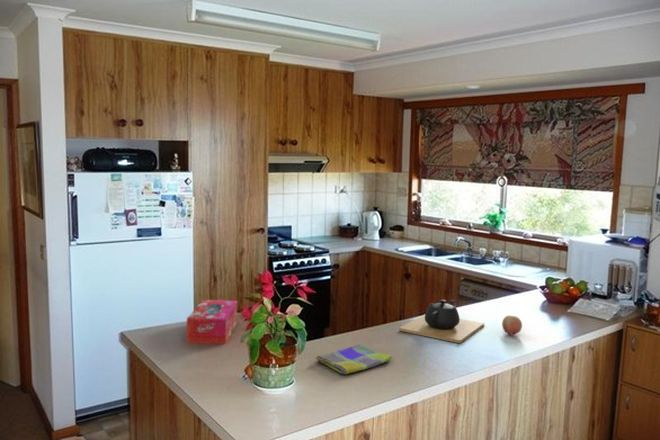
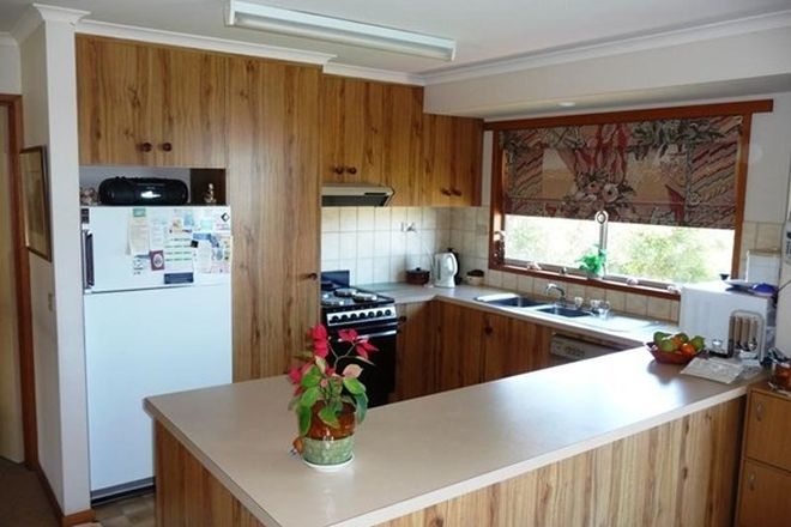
- tissue box (213, 320)
- fruit (512, 325)
- dish towel (353, 358)
- teapot (443, 313)
